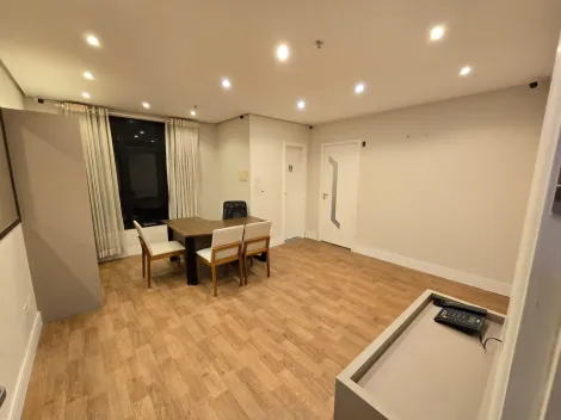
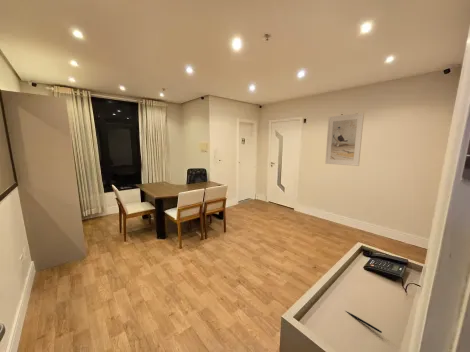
+ pen (361, 320)
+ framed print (343, 140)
